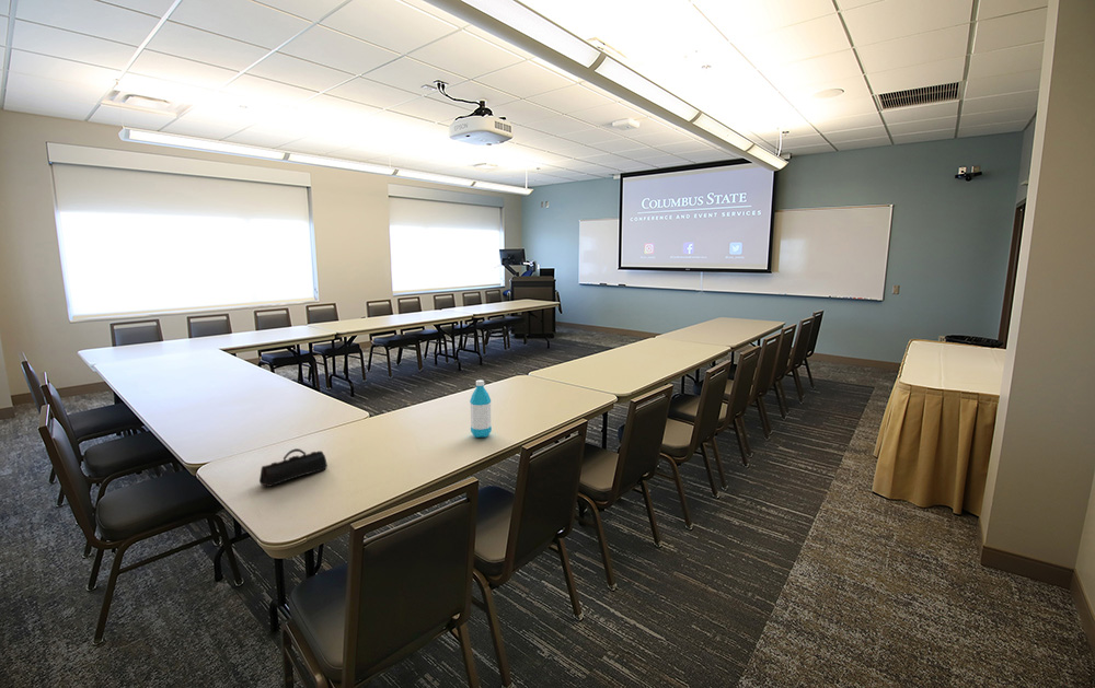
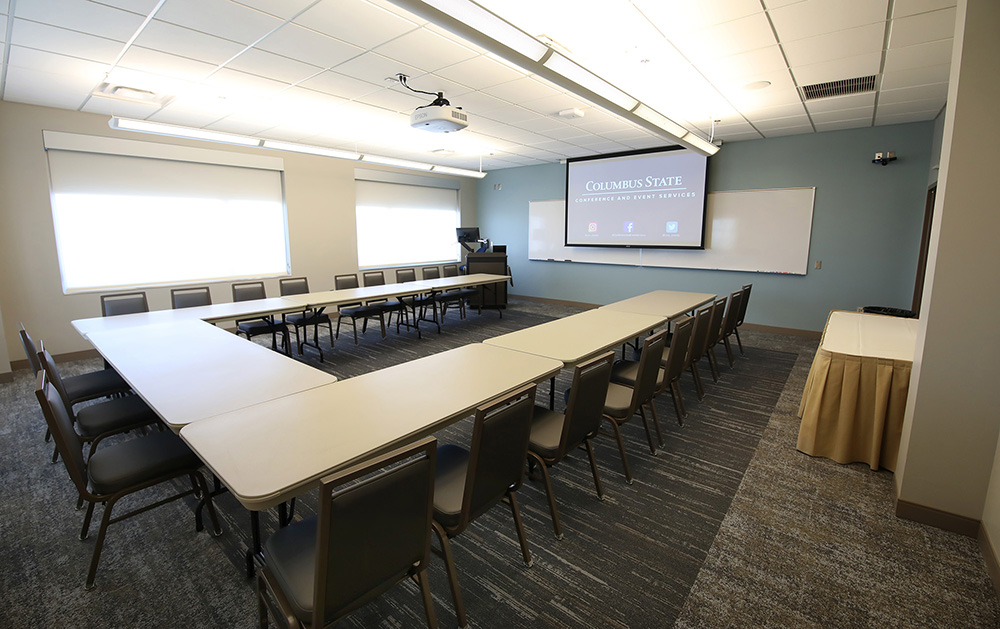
- water bottle (480, 408)
- pencil case (293, 463)
